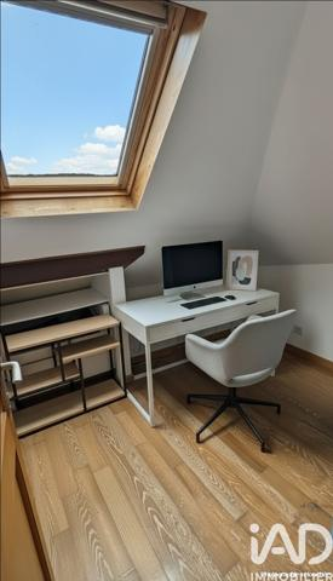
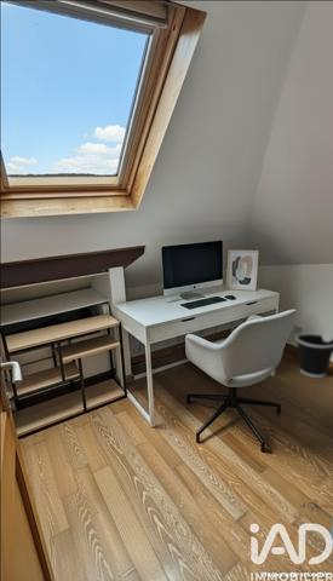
+ wastebasket (314, 355)
